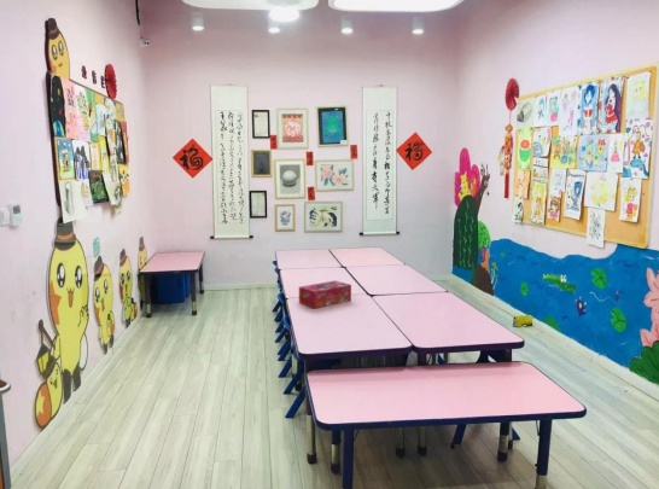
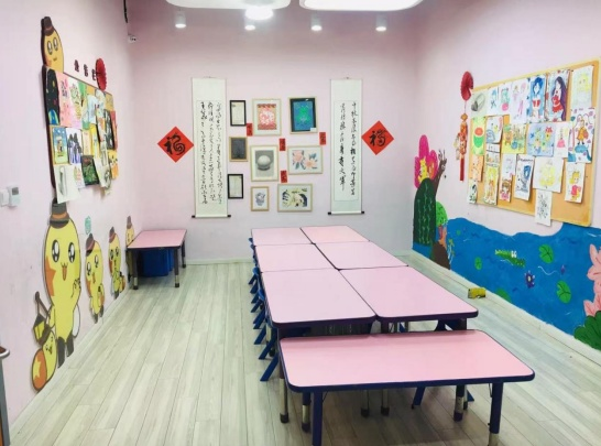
- tissue box (325, 293)
